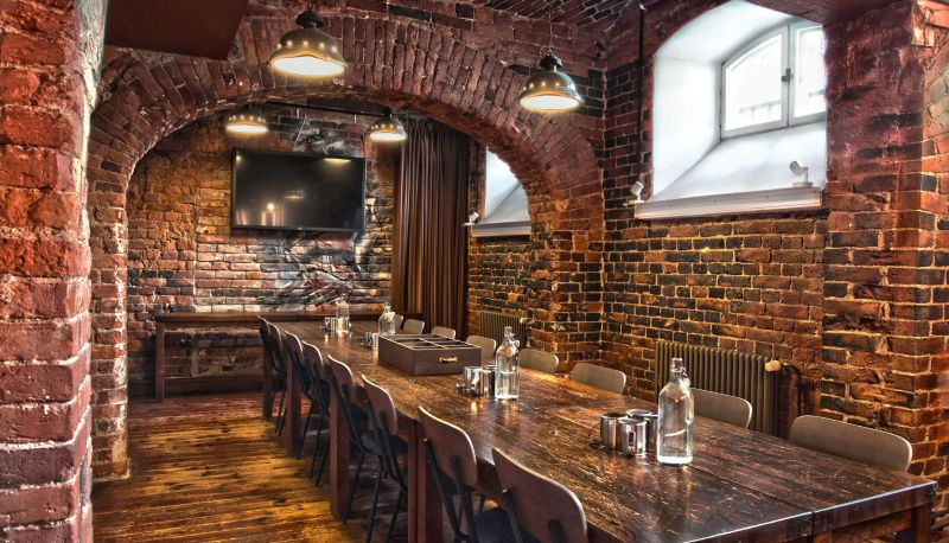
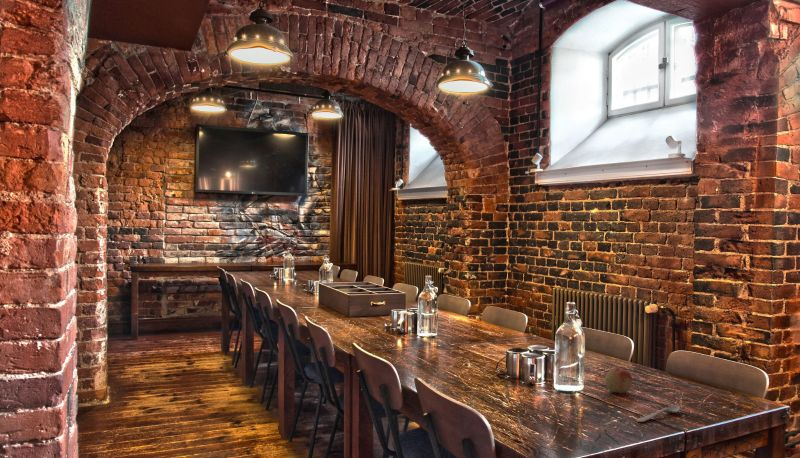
+ spoon (658, 412)
+ fruit (618, 380)
